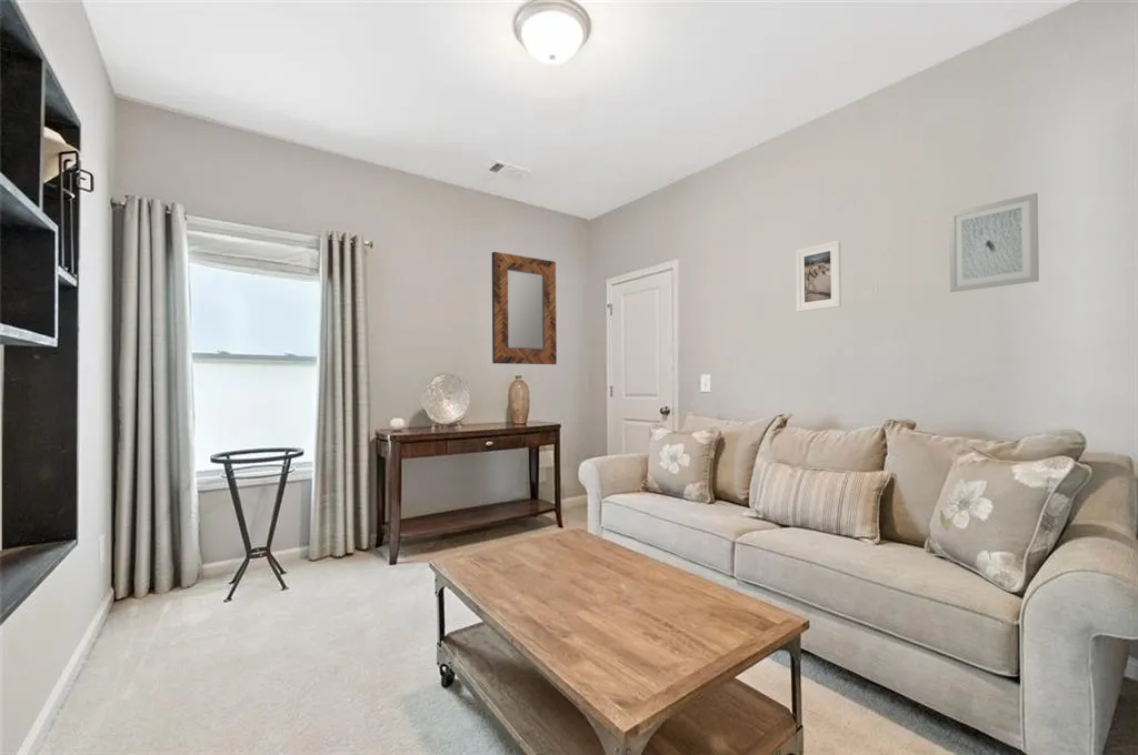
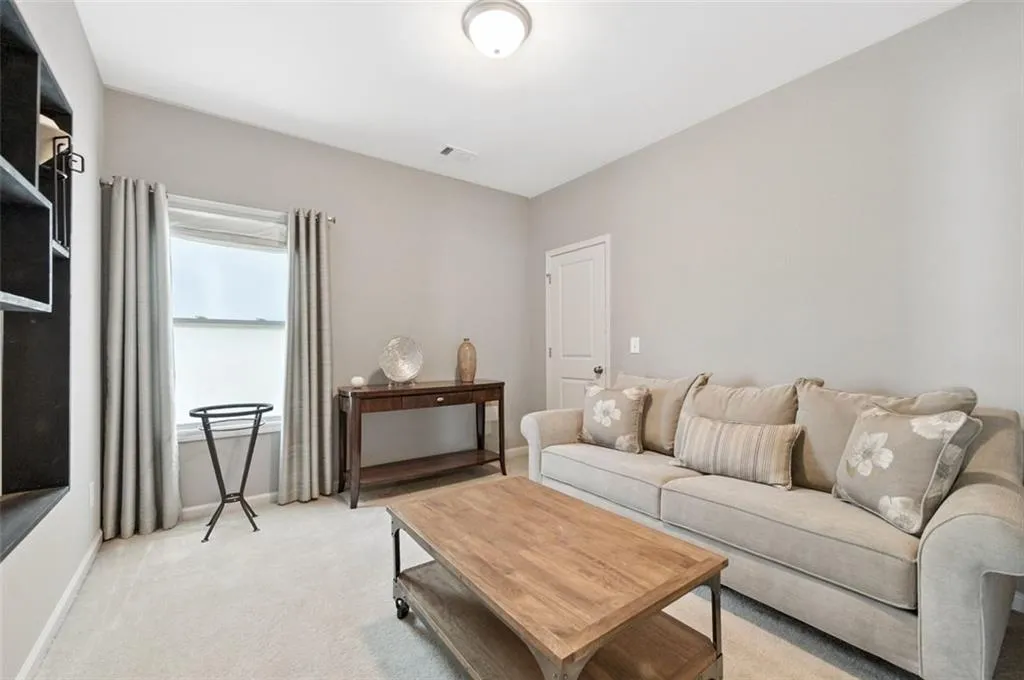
- home mirror (525, 310)
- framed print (817, 276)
- wall art (991, 244)
